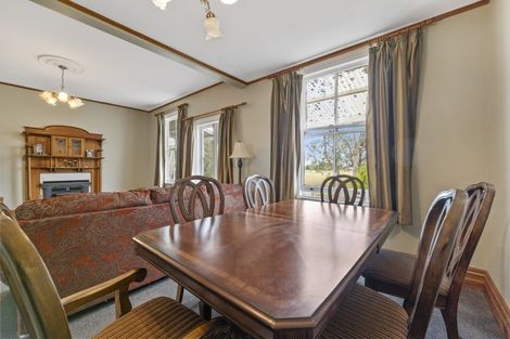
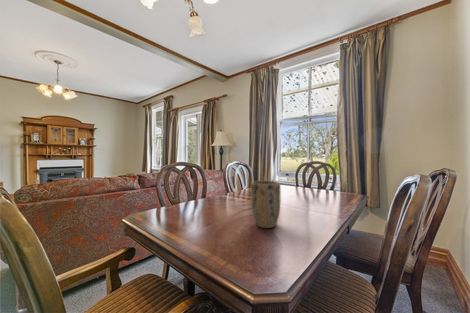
+ plant pot (265, 203)
